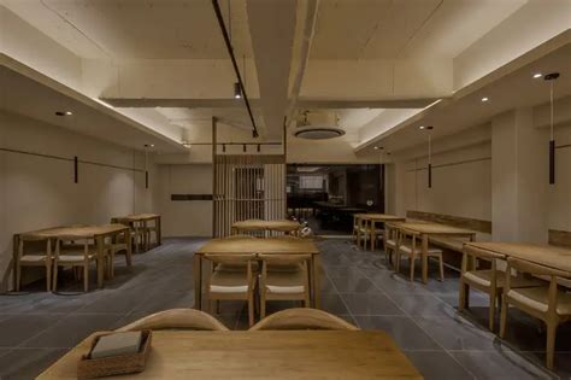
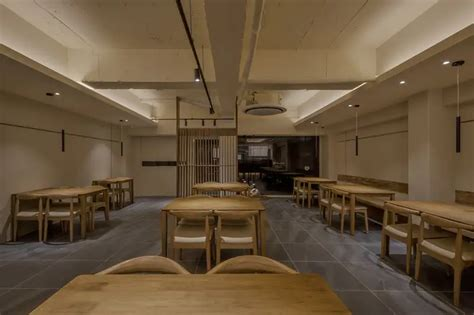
- napkin holder (118, 349)
